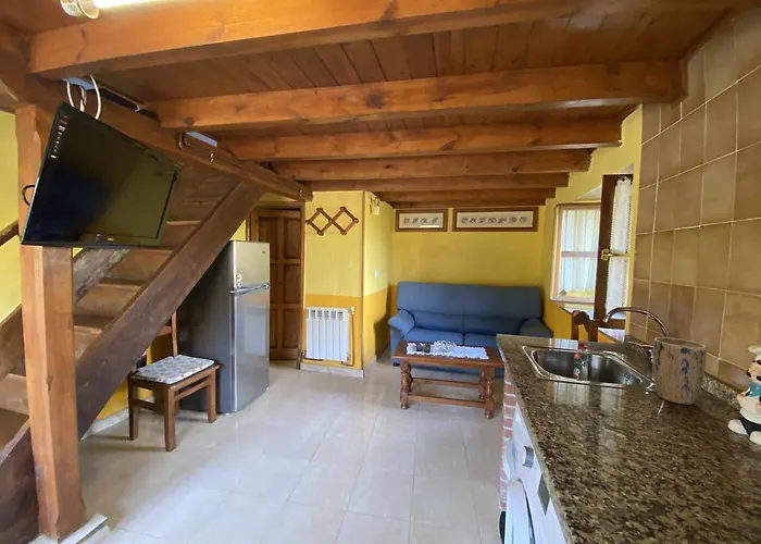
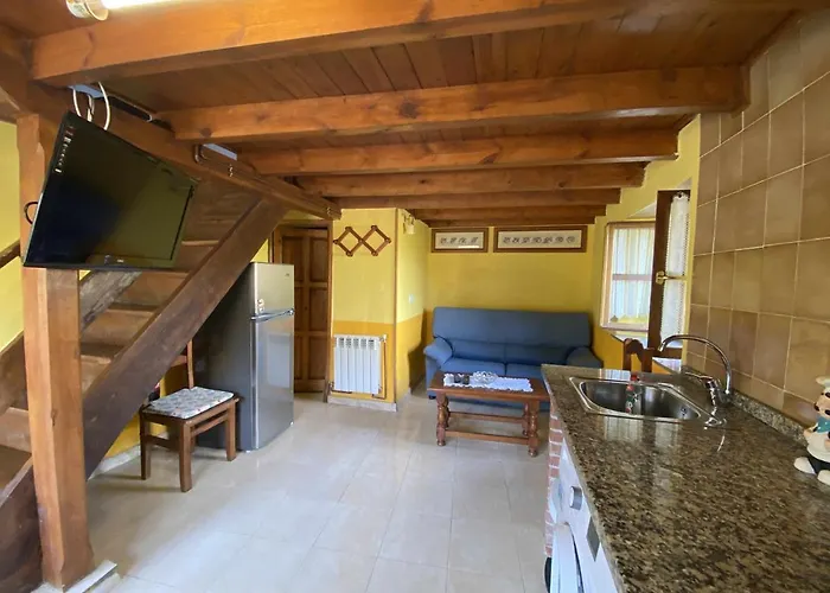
- plant pot (676, 370)
